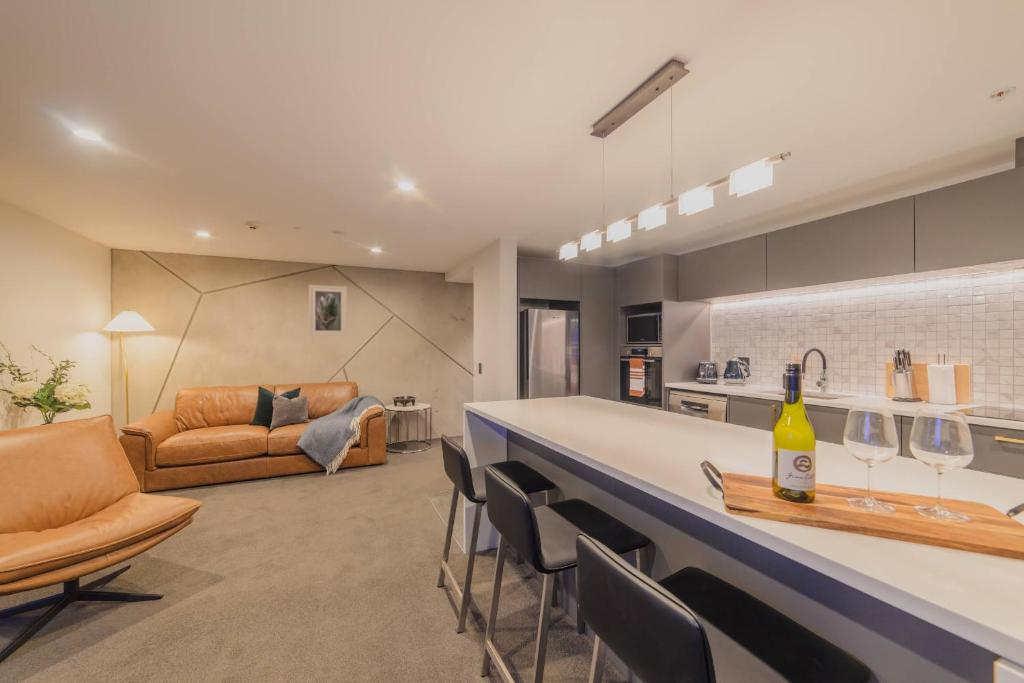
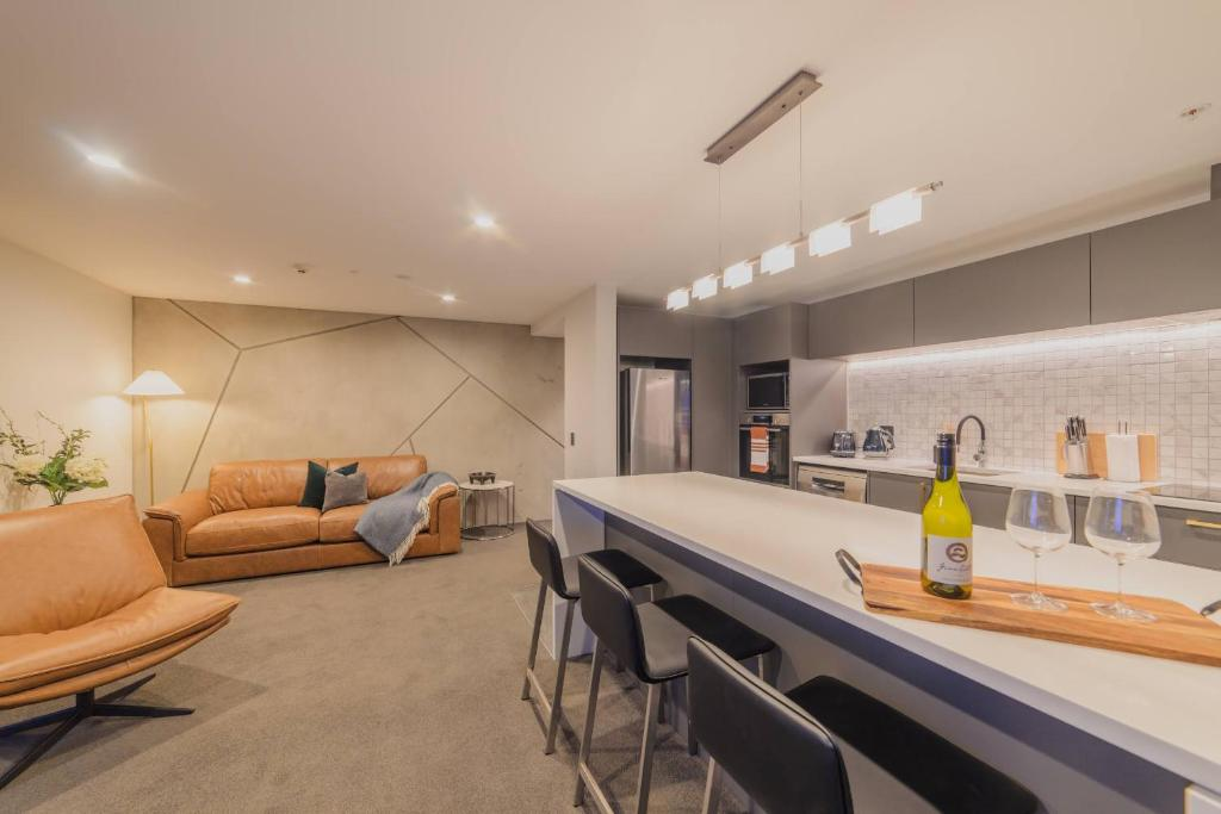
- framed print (328, 311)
